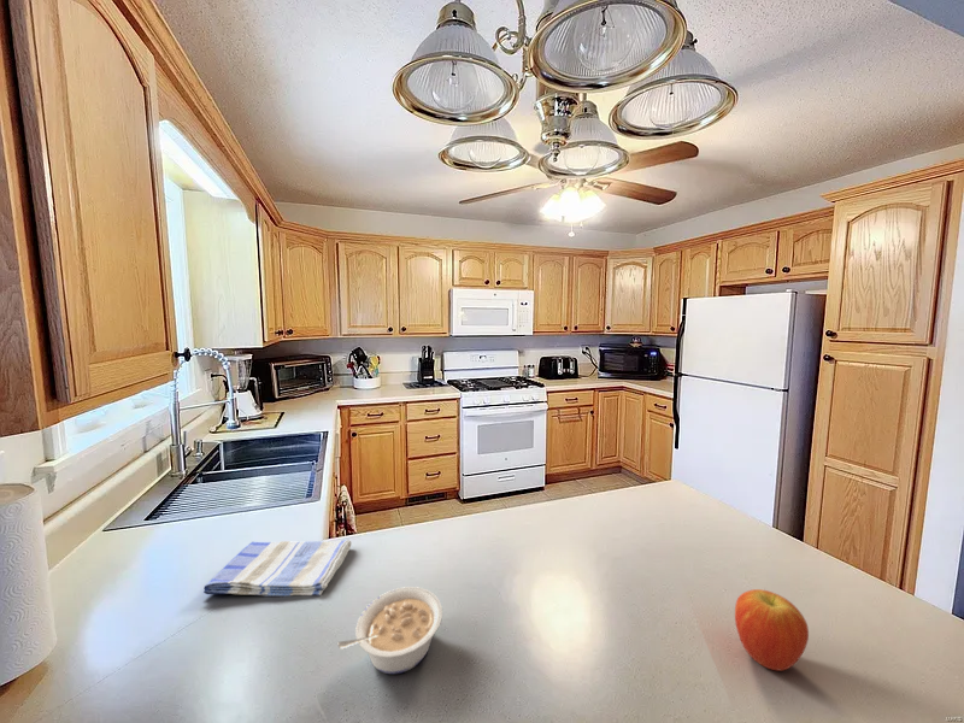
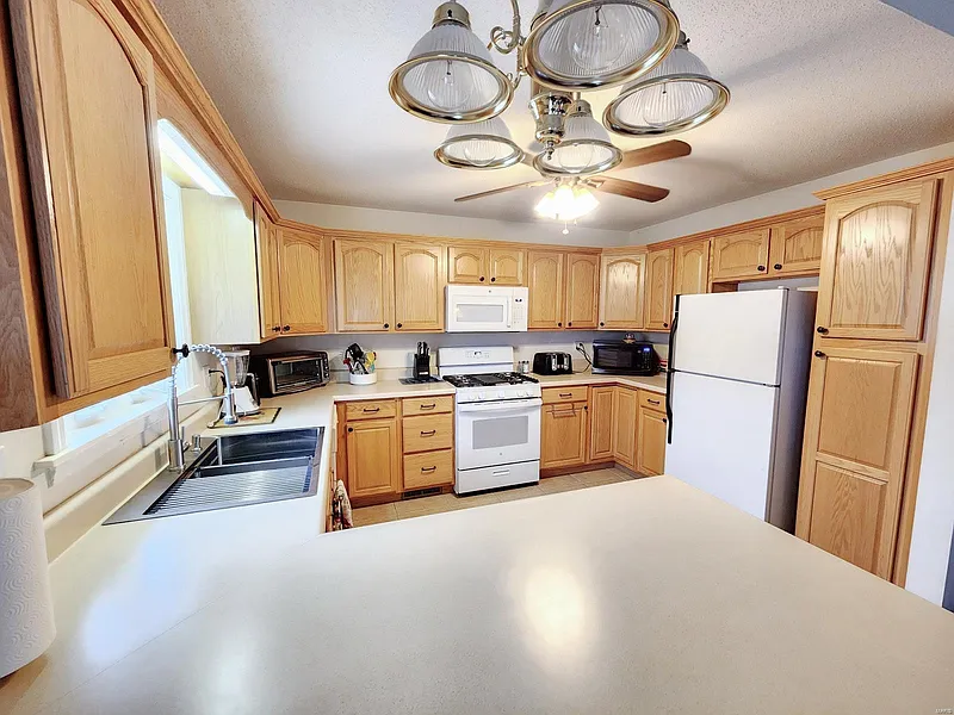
- fruit (769, 625)
- dish towel (284, 564)
- legume (399, 631)
